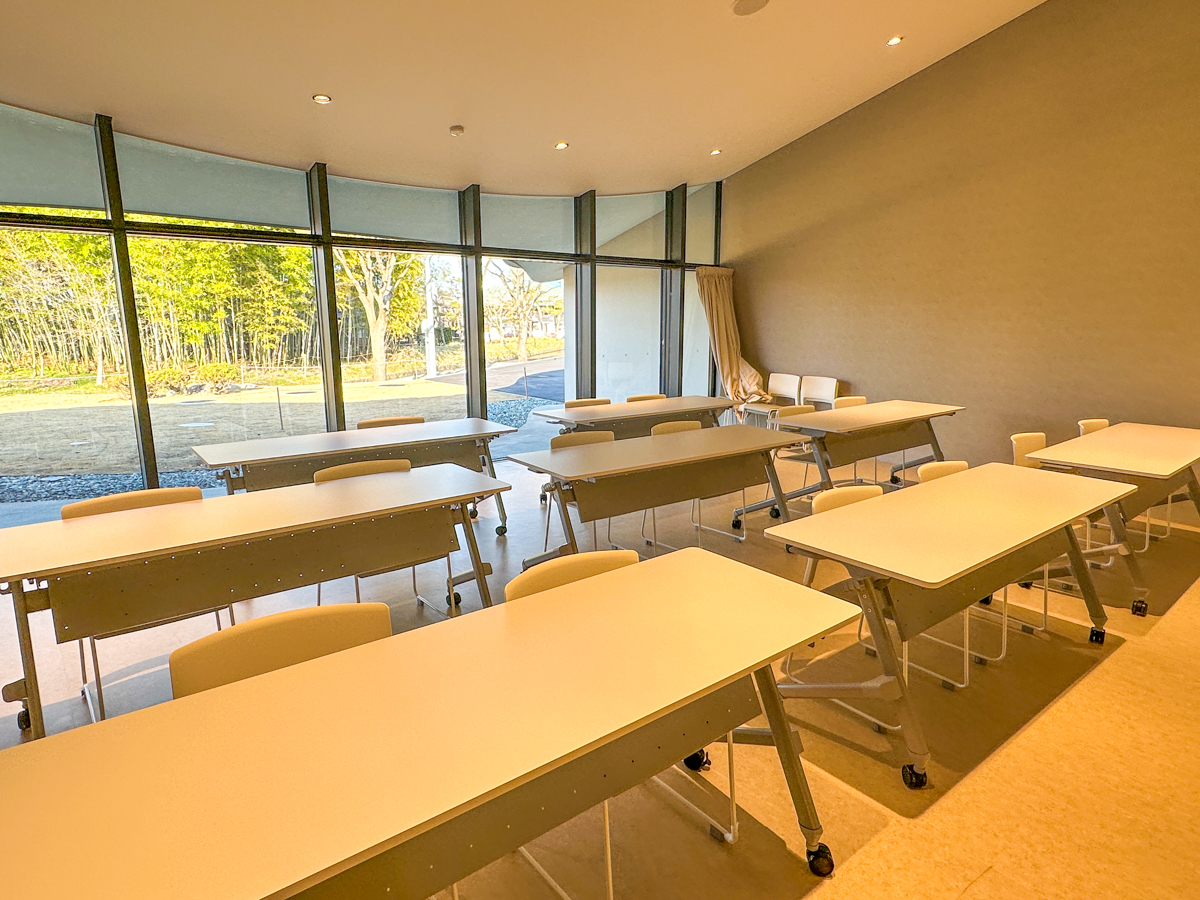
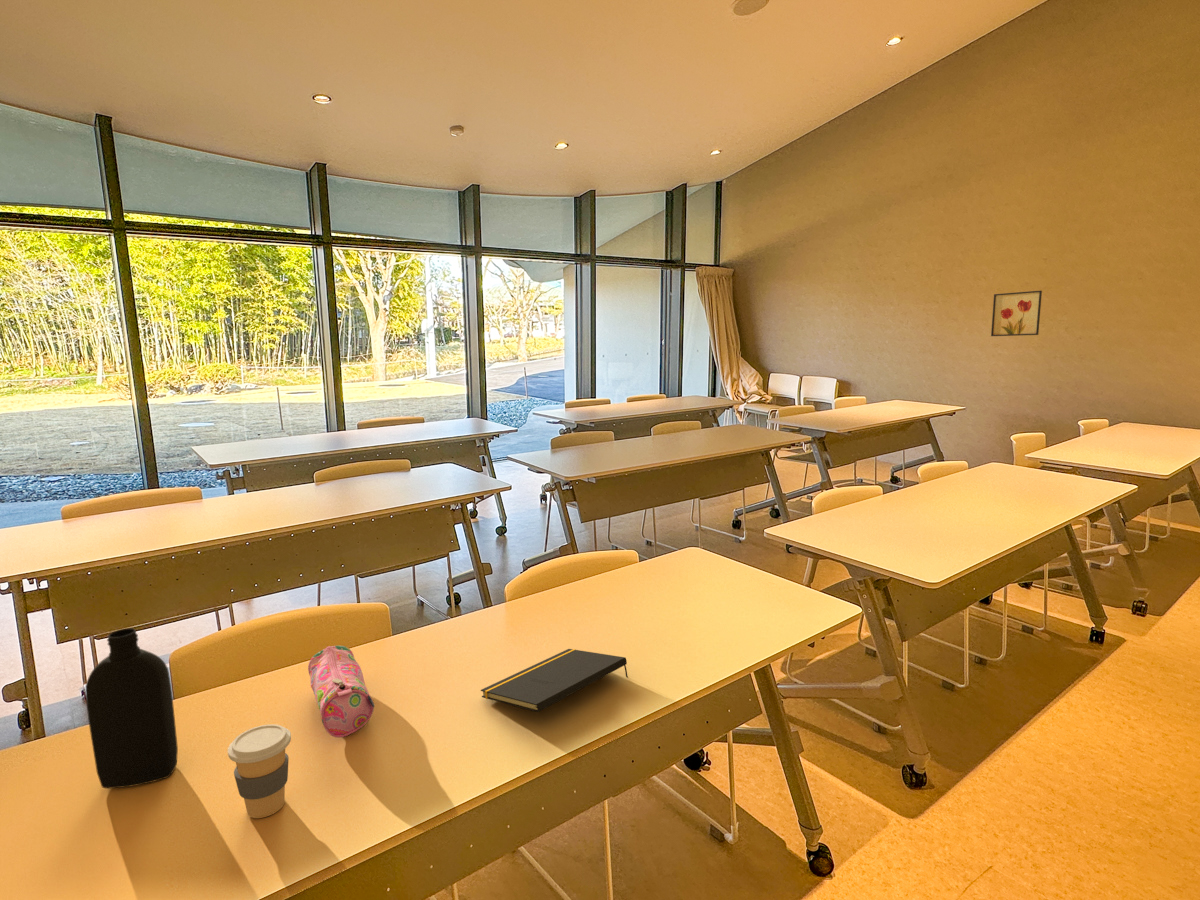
+ notepad (555, 677)
+ pencil case (339, 686)
+ wall art (1016, 314)
+ bottle (131, 706)
+ coffee cup (262, 772)
